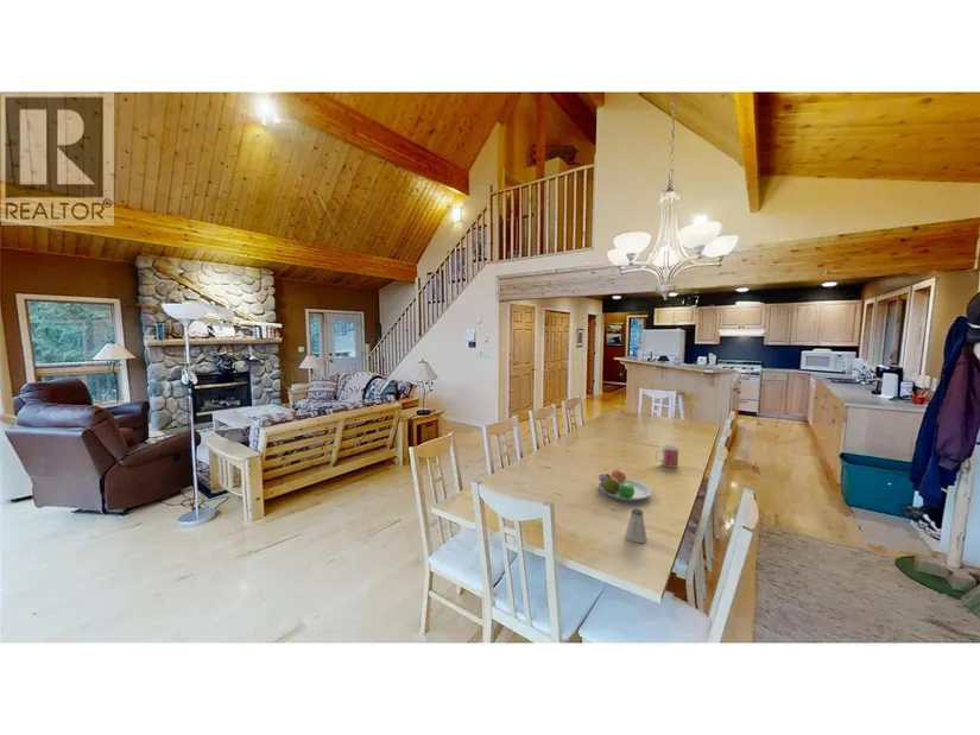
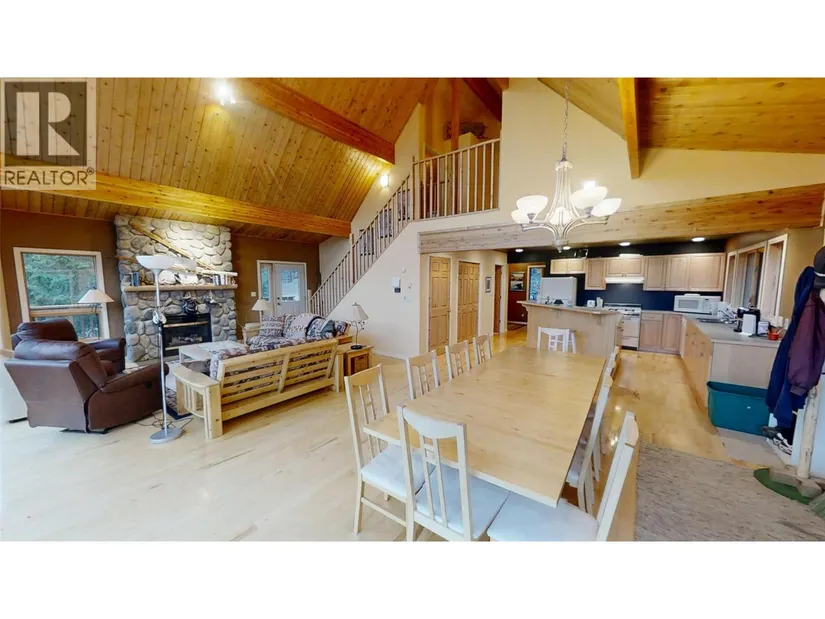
- saltshaker (636, 524)
- fruit bowl (622, 483)
- mug (665, 455)
